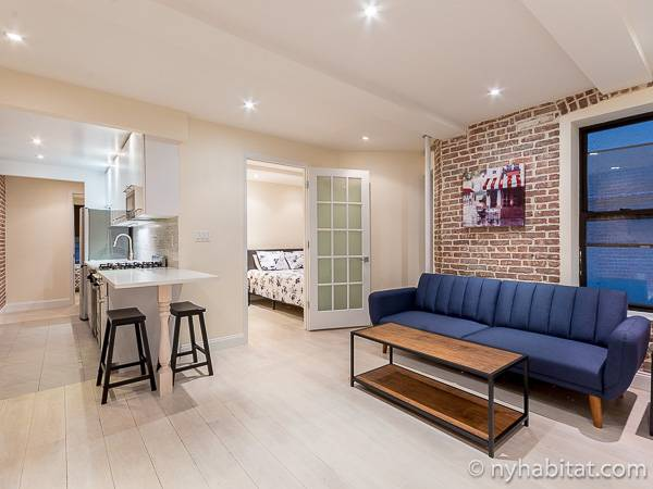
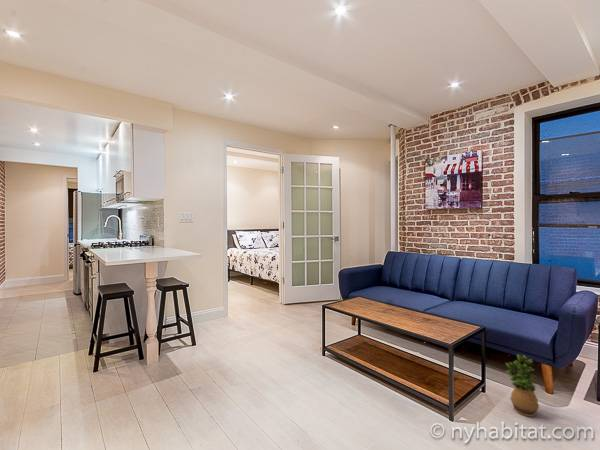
+ potted plant (521, 383)
